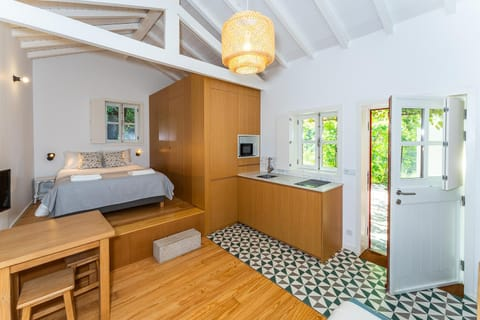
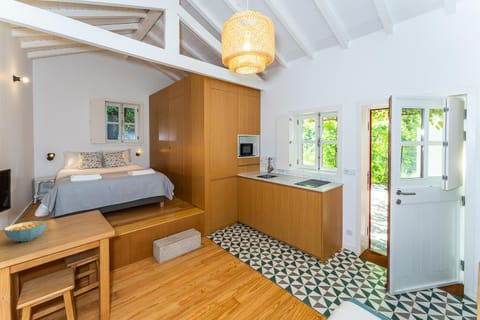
+ cereal bowl (26, 232)
